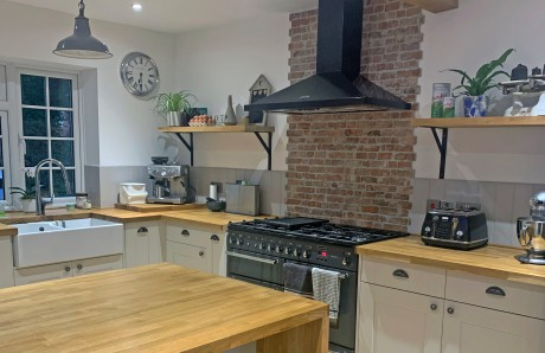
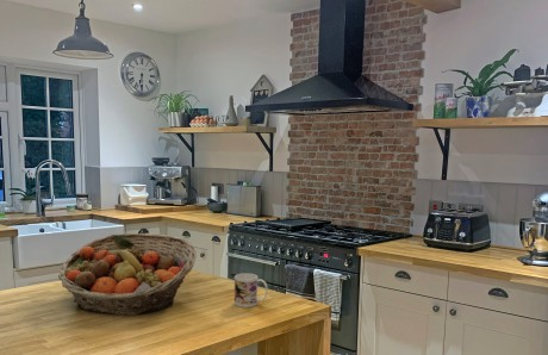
+ mug (250, 289)
+ fruit basket (129, 272)
